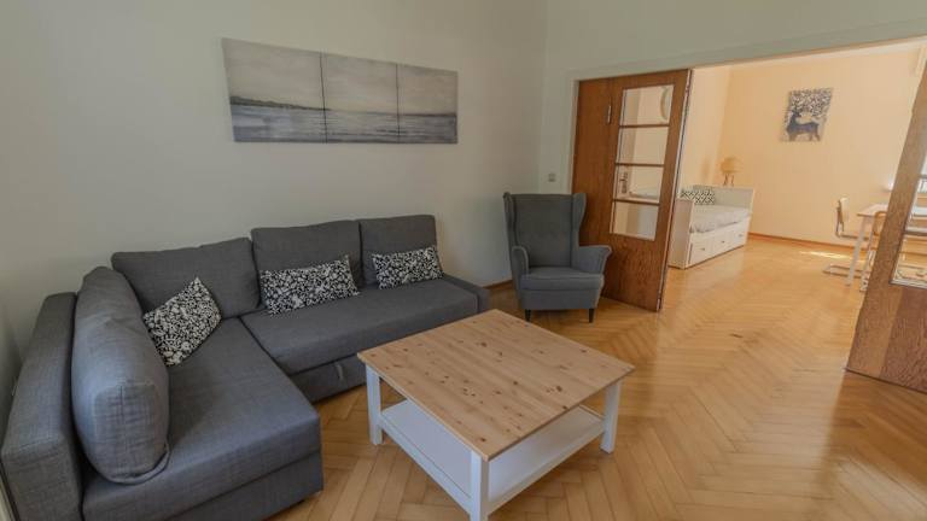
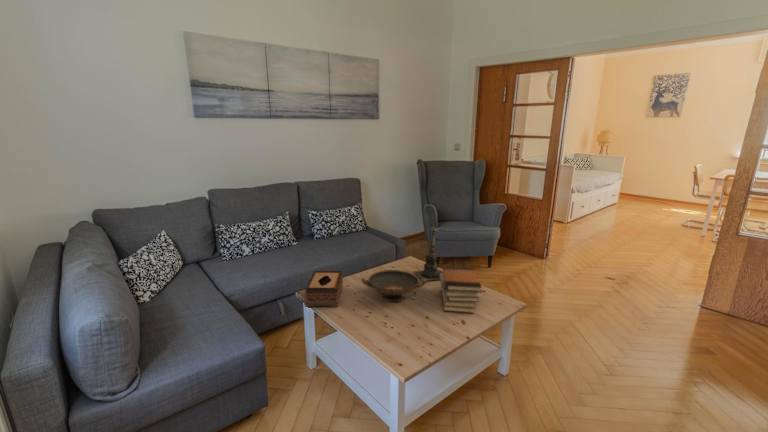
+ candle holder (432, 248)
+ book stack (459, 288)
+ decorative bowl (393, 288)
+ tissue box (325, 287)
